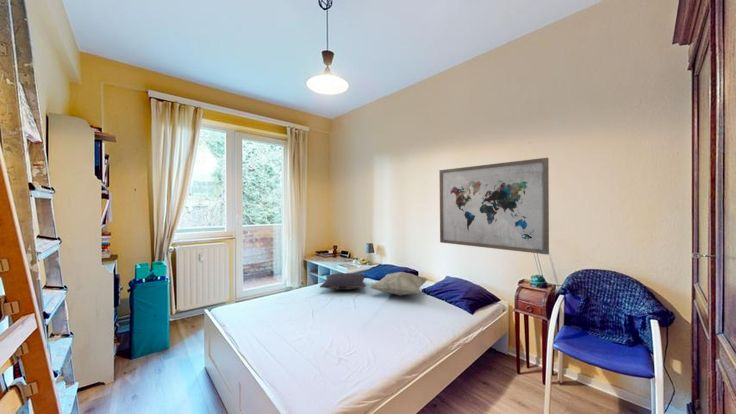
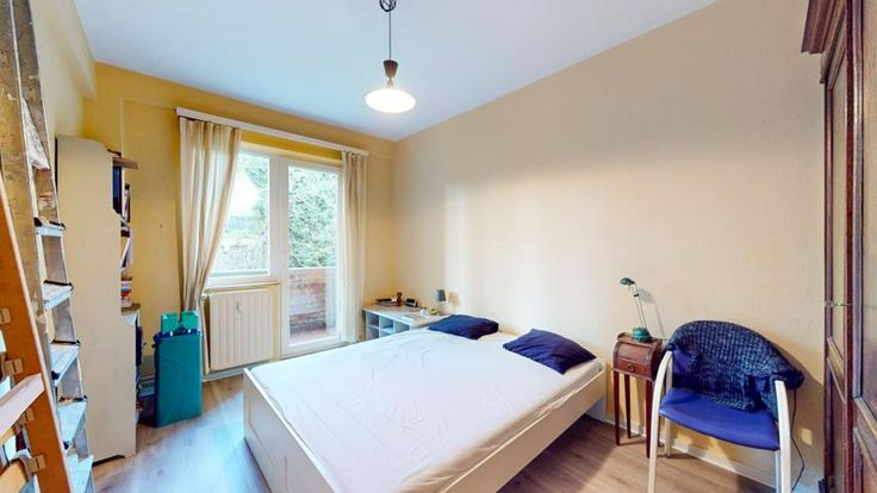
- decorative pillow (400, 283)
- wall art (486, 206)
- pillow (344, 280)
